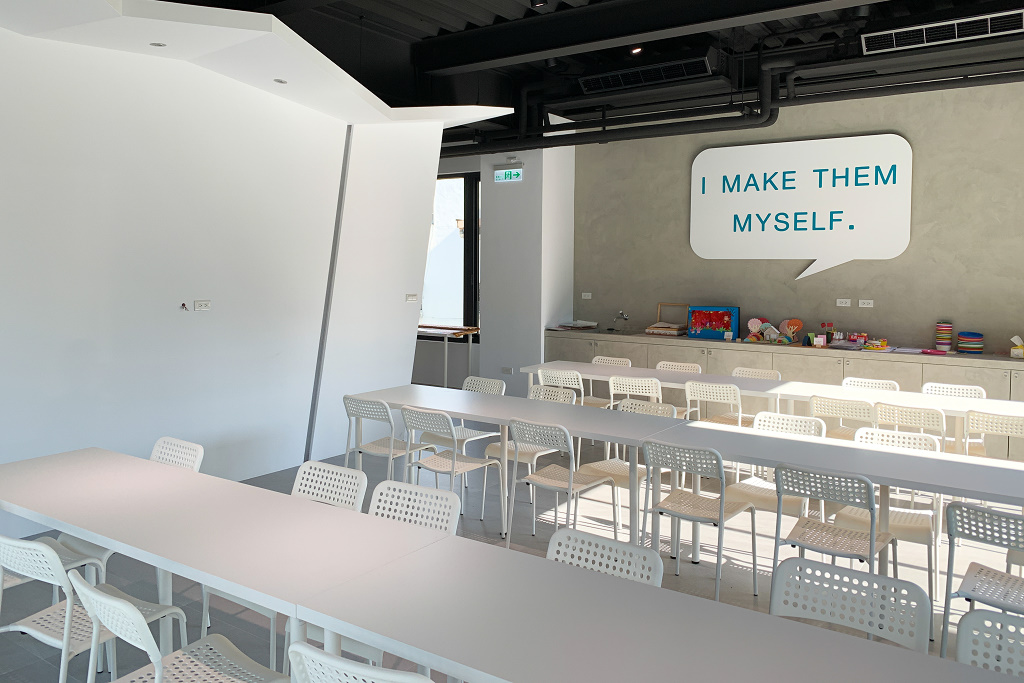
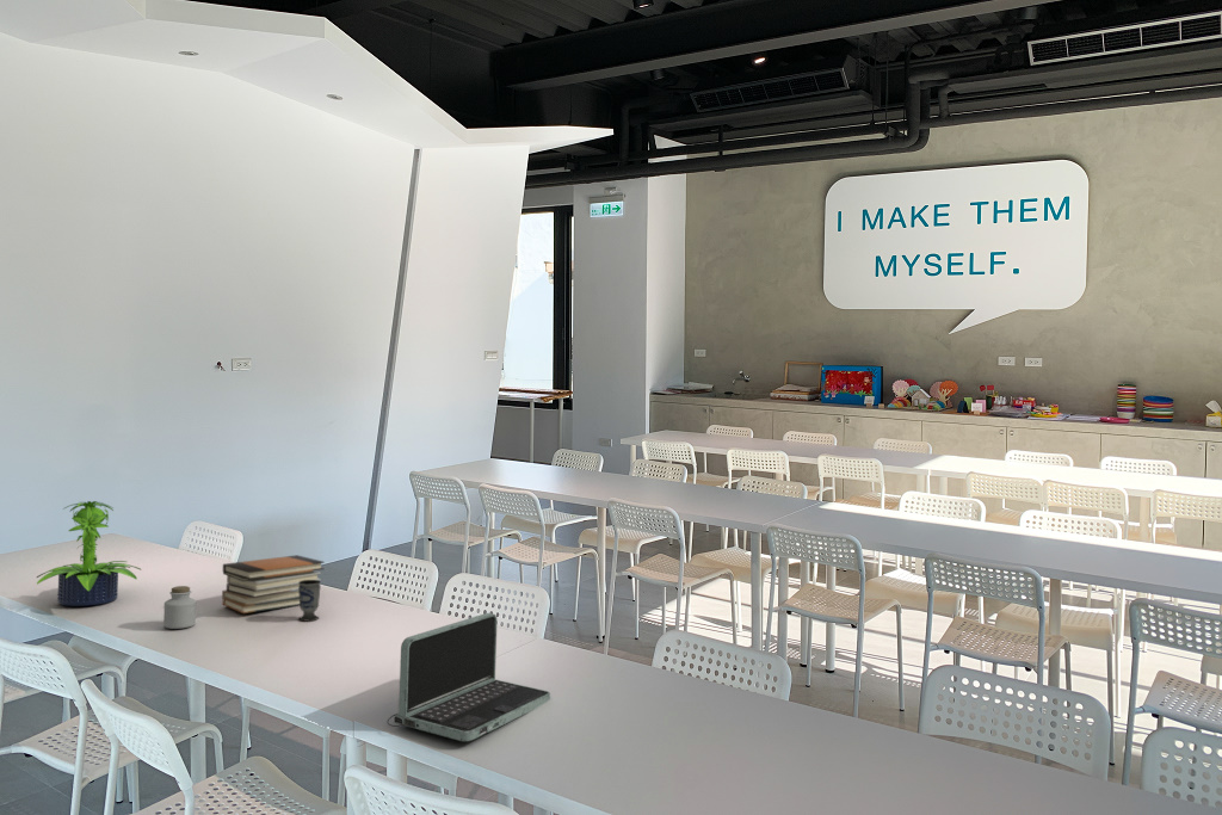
+ jar (180, 606)
+ potted plant (91, 550)
+ cup (309, 600)
+ book stack (273, 582)
+ laptop (470, 671)
